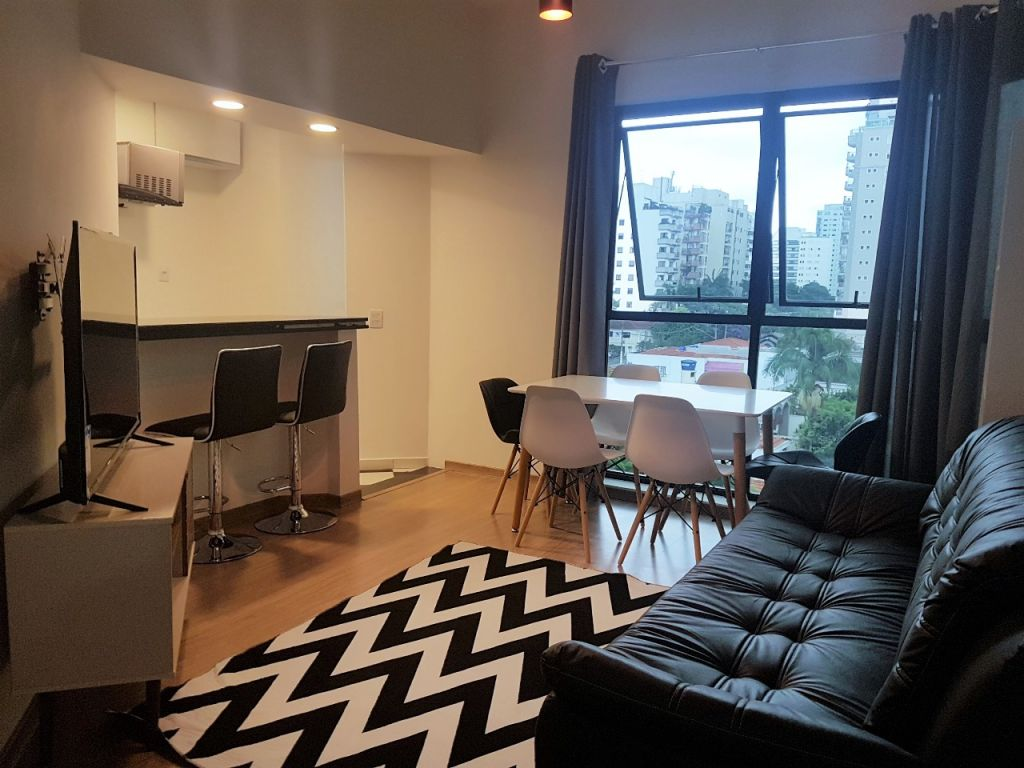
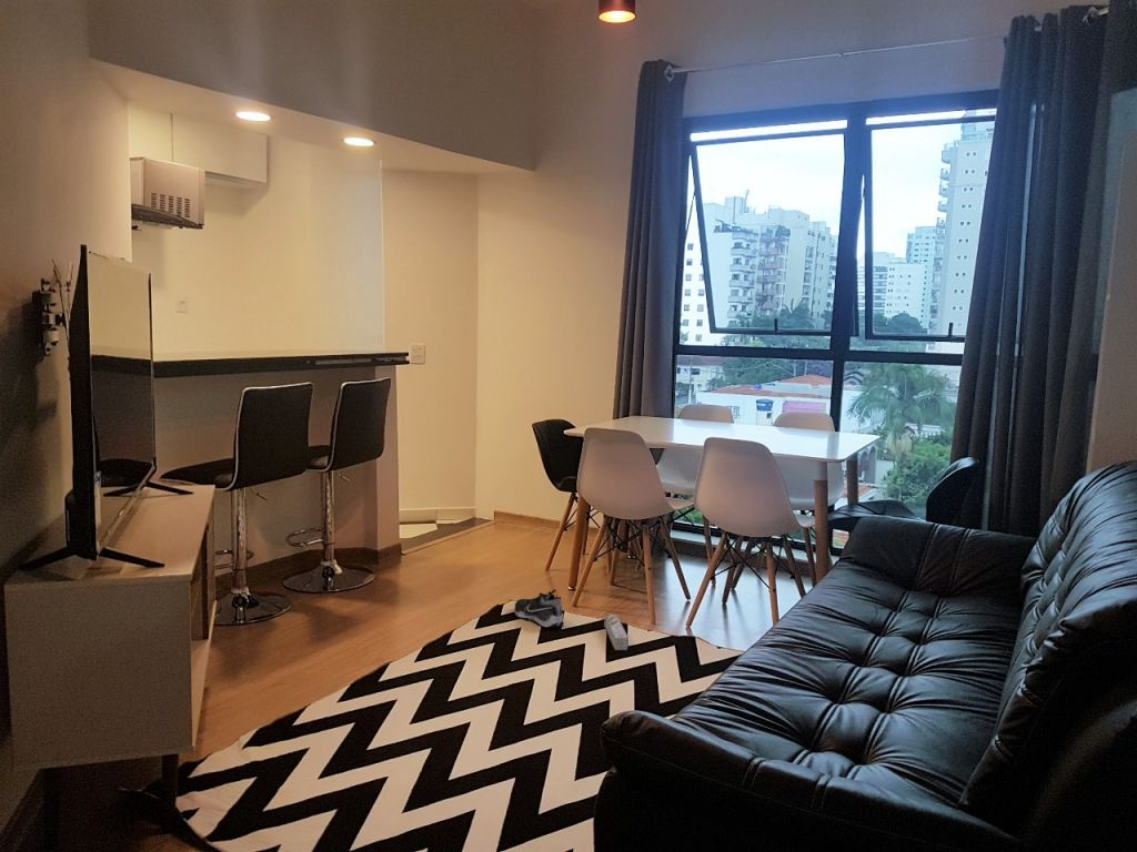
+ box (615, 631)
+ shoe (537, 604)
